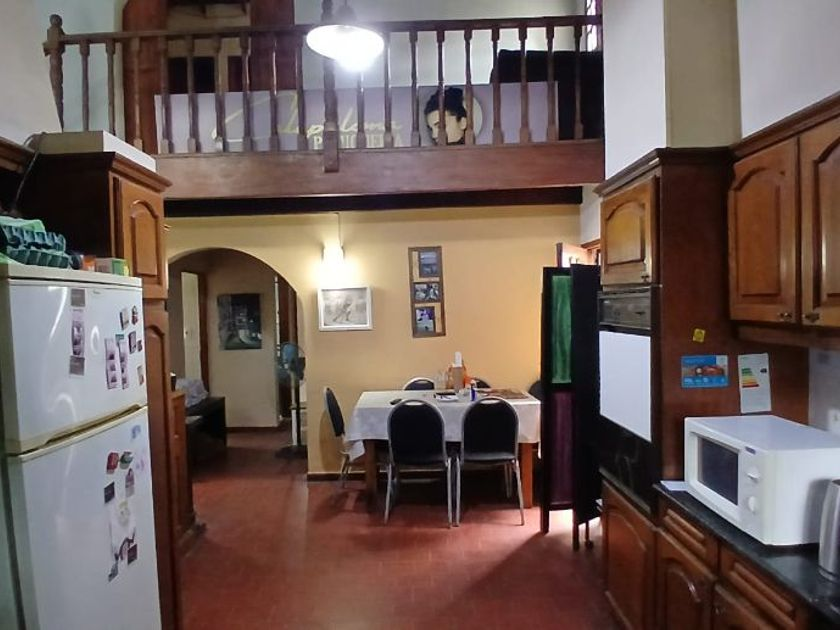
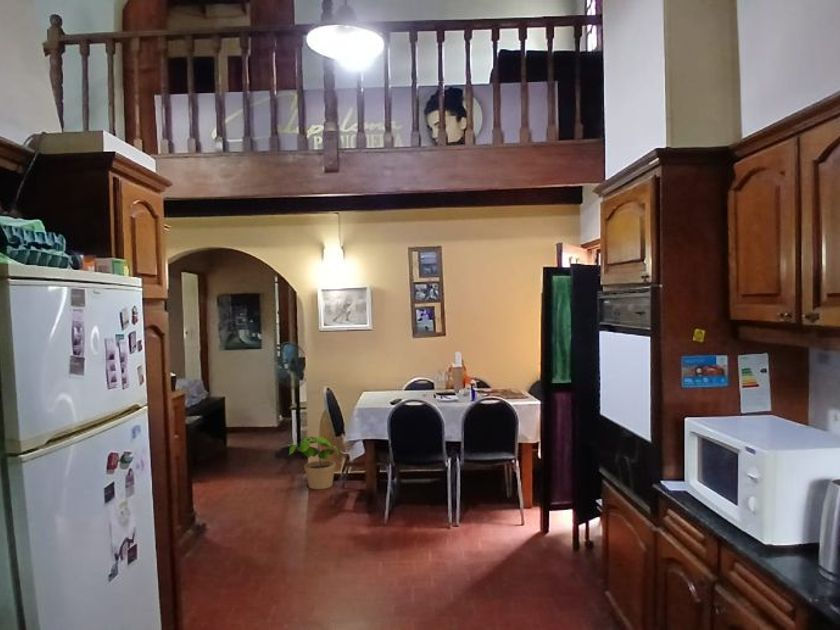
+ potted plant (311, 462)
